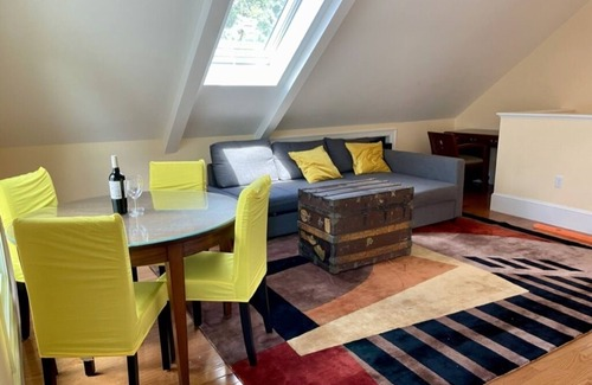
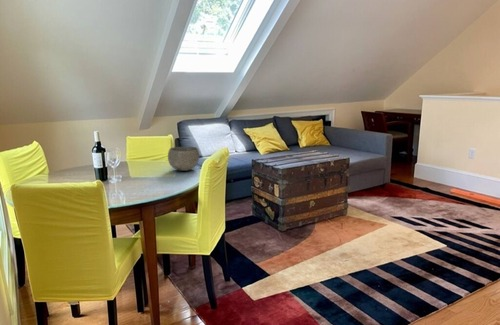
+ bowl (183, 159)
